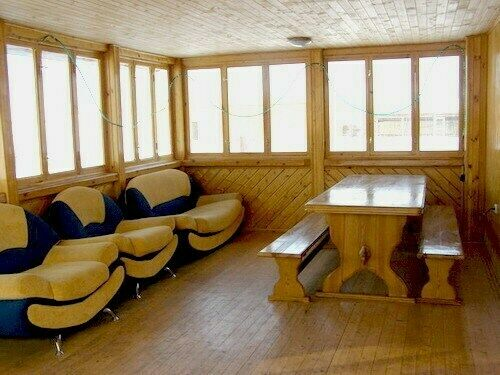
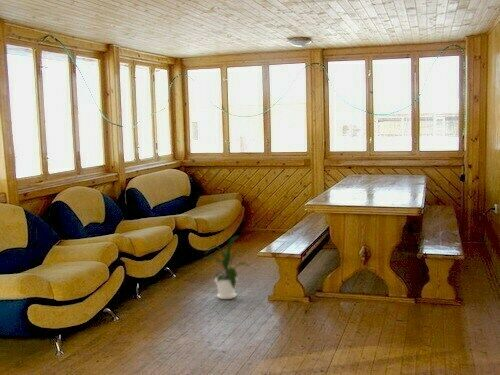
+ house plant (226, 267)
